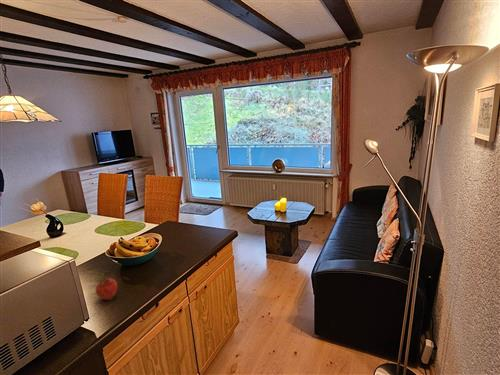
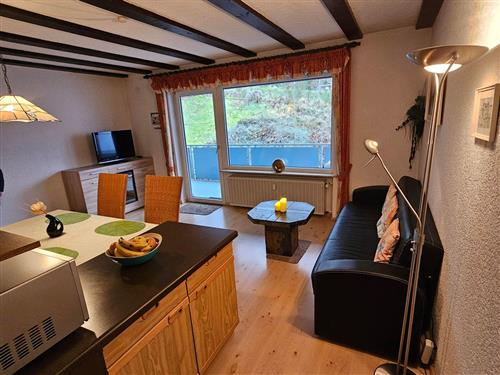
- fruit (106, 286)
